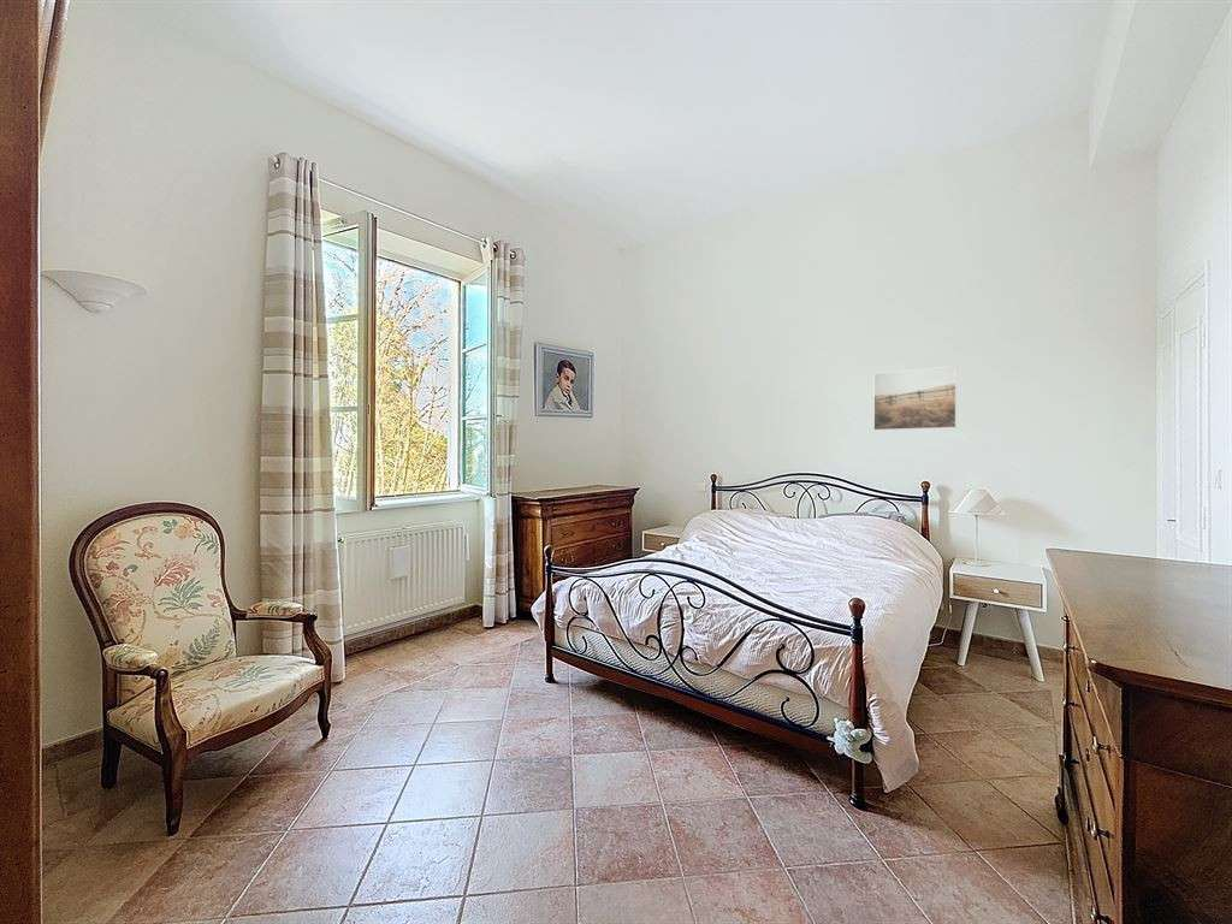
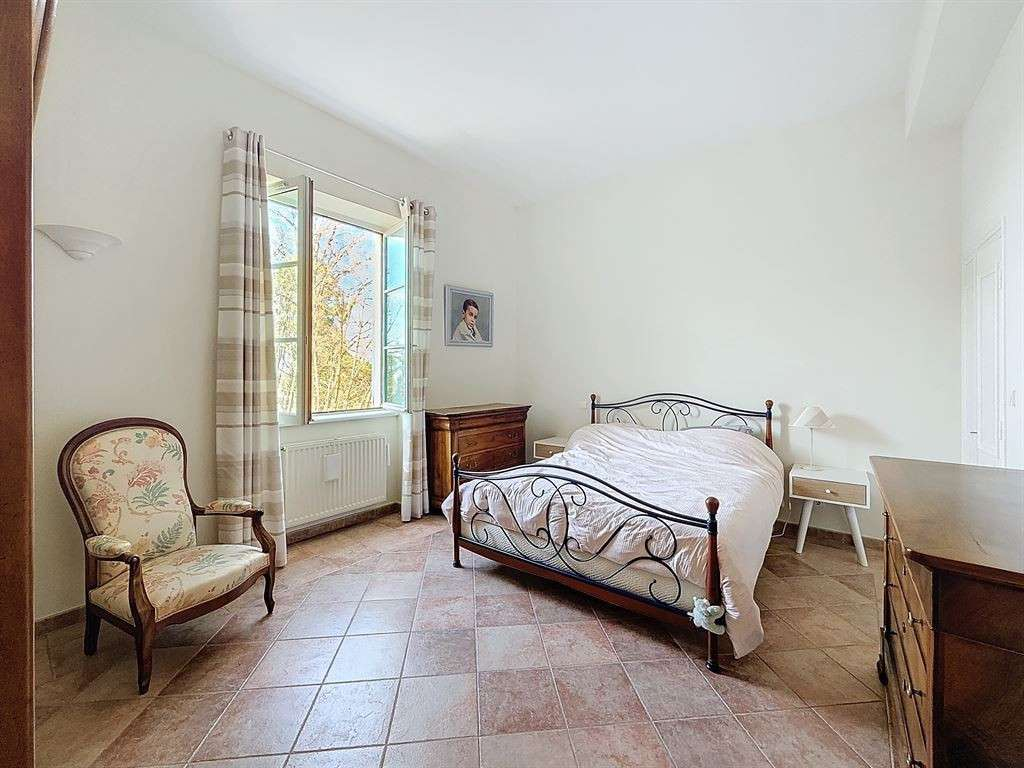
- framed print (913, 399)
